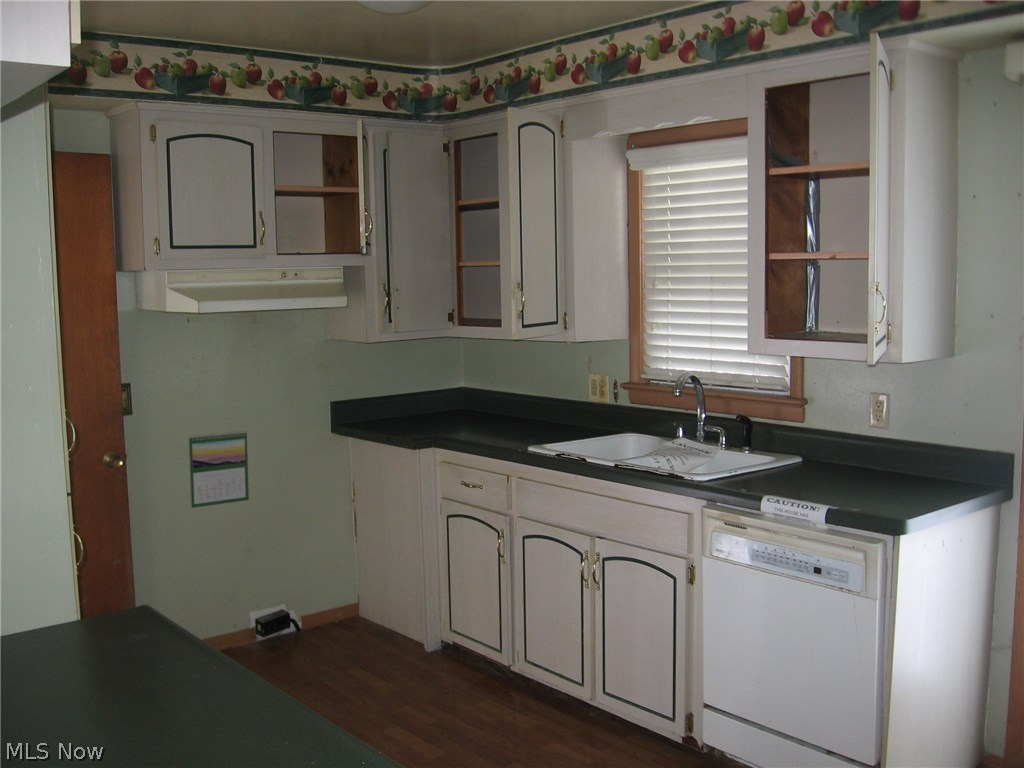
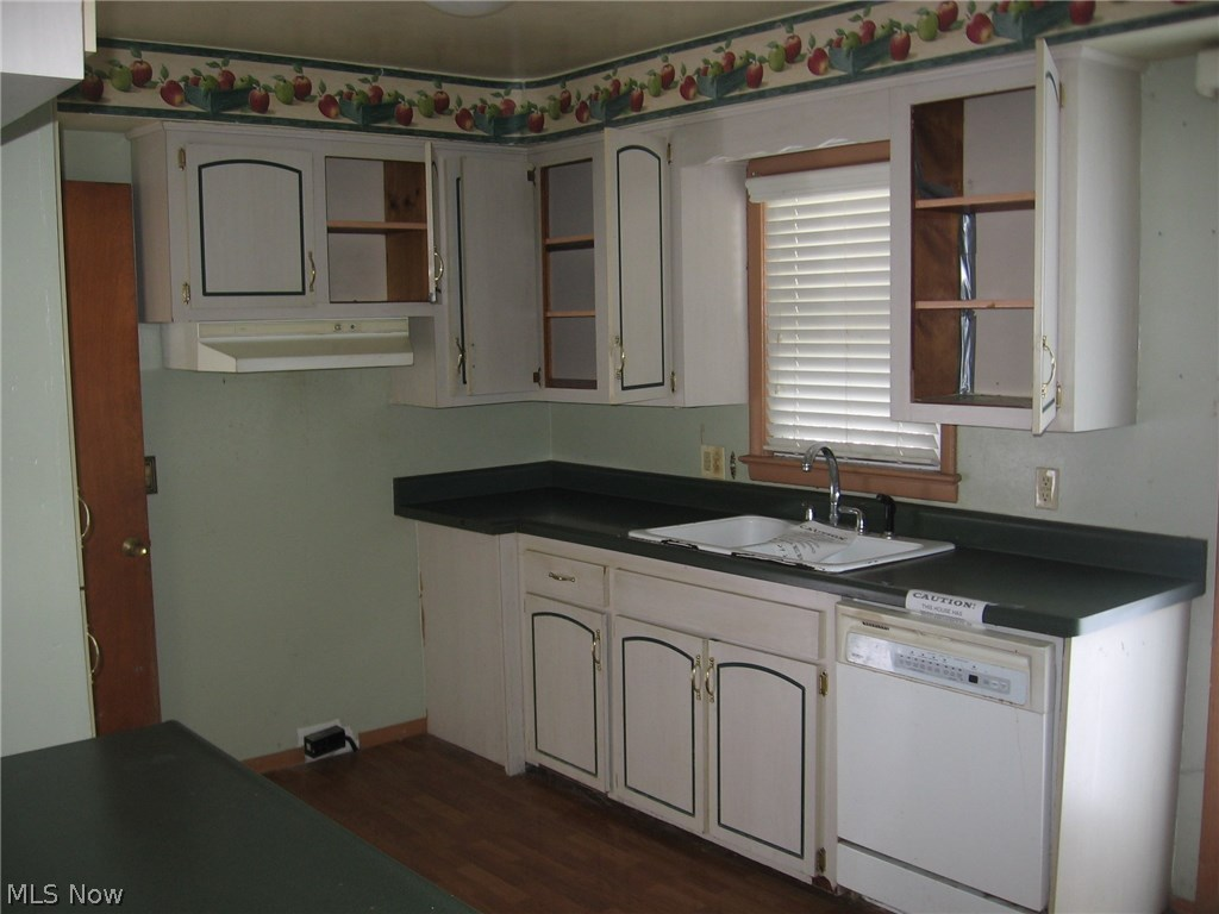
- calendar (219, 468)
